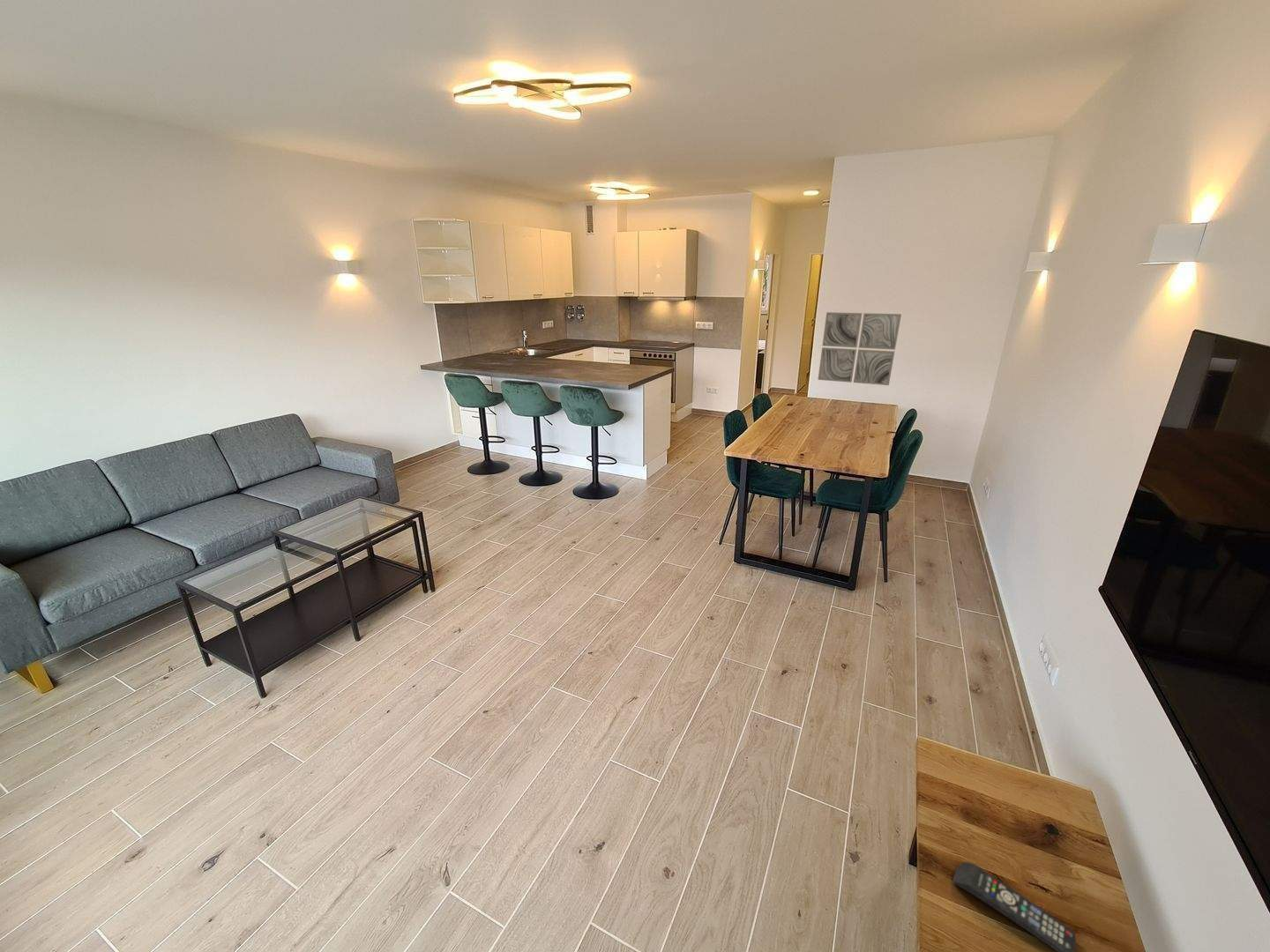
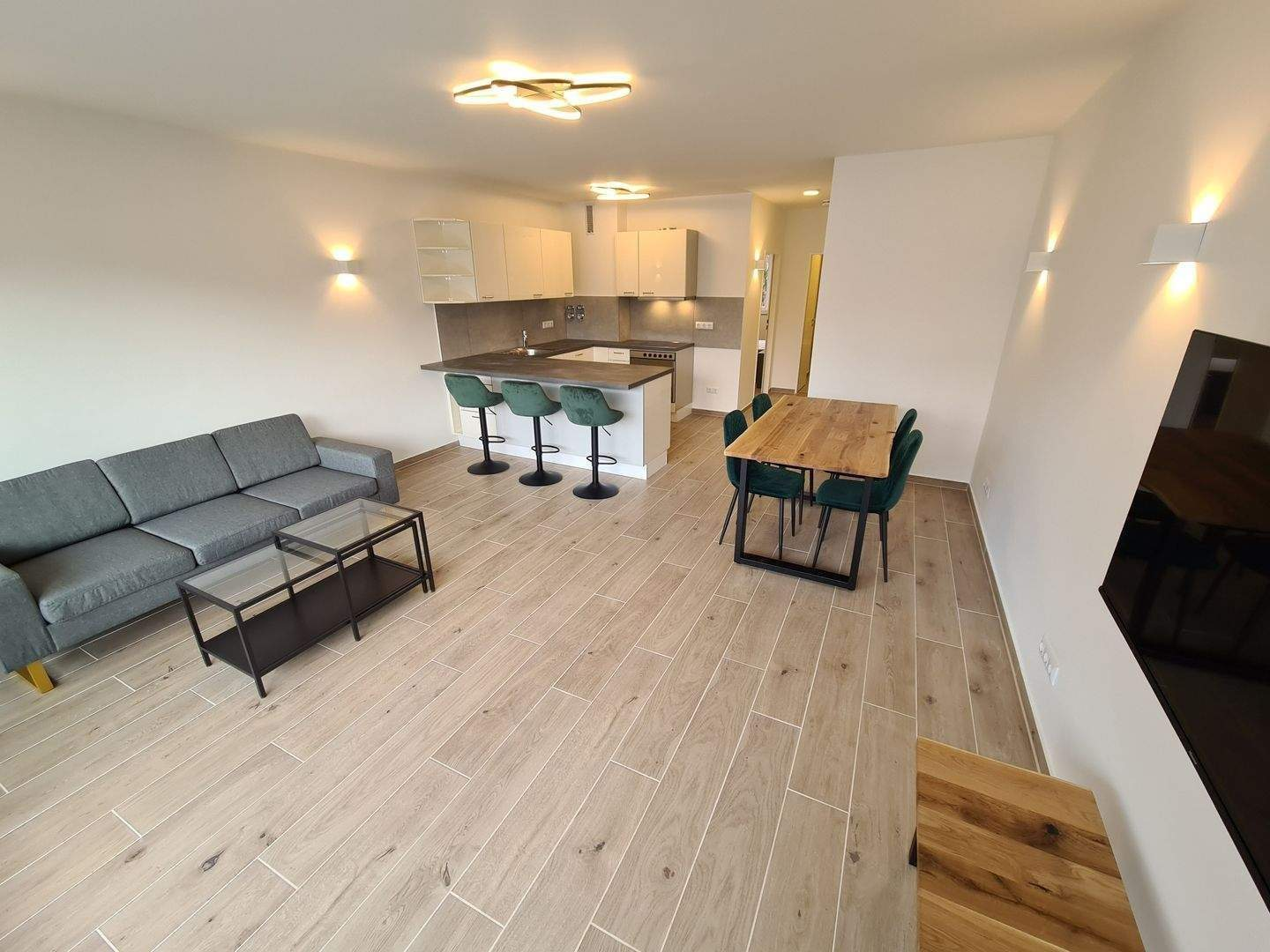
- wall art (858, 349)
- remote control (1012, 905)
